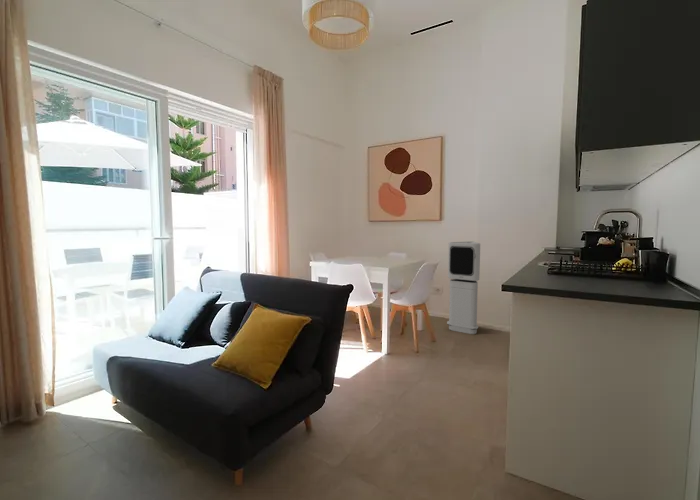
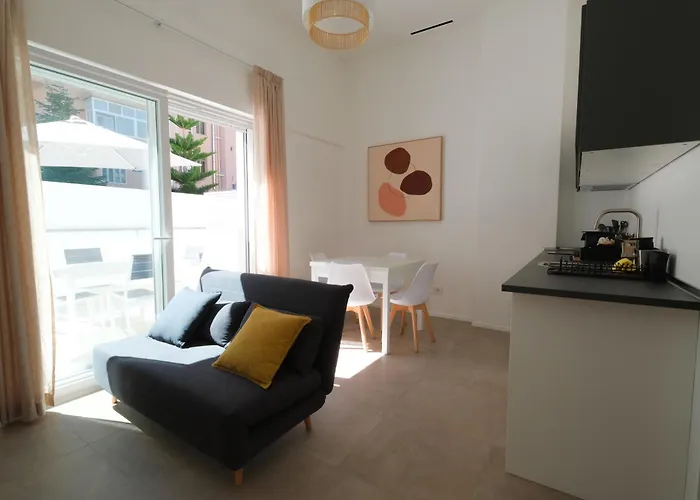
- air purifier (466, 285)
